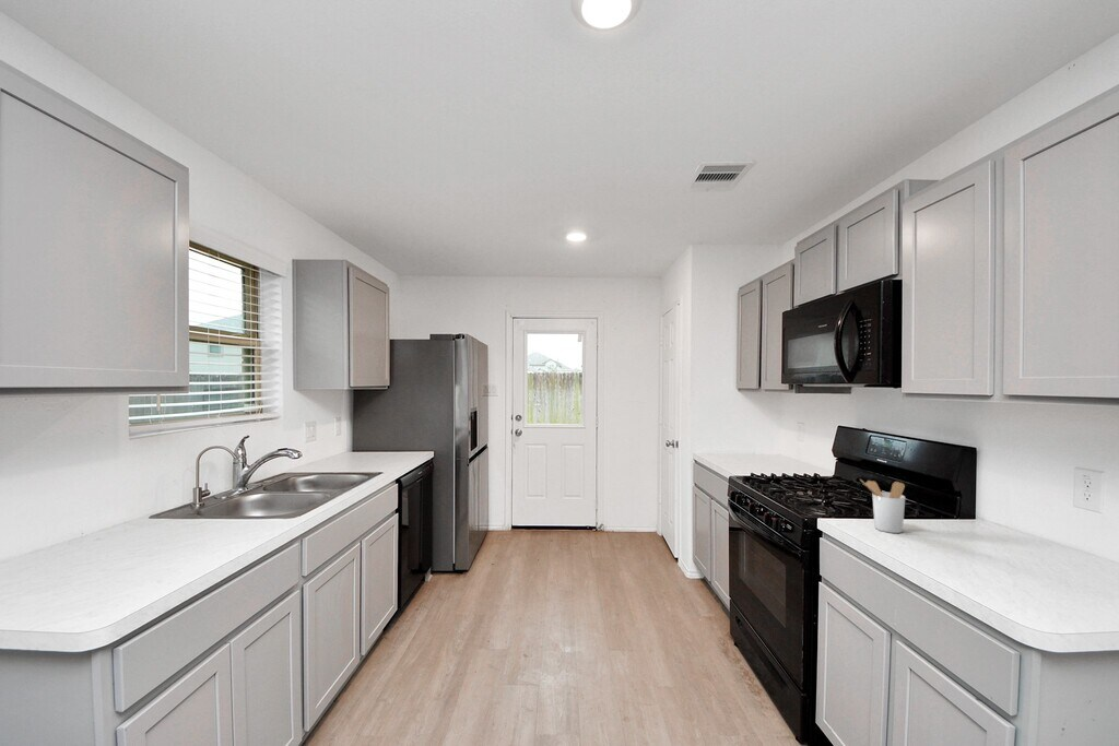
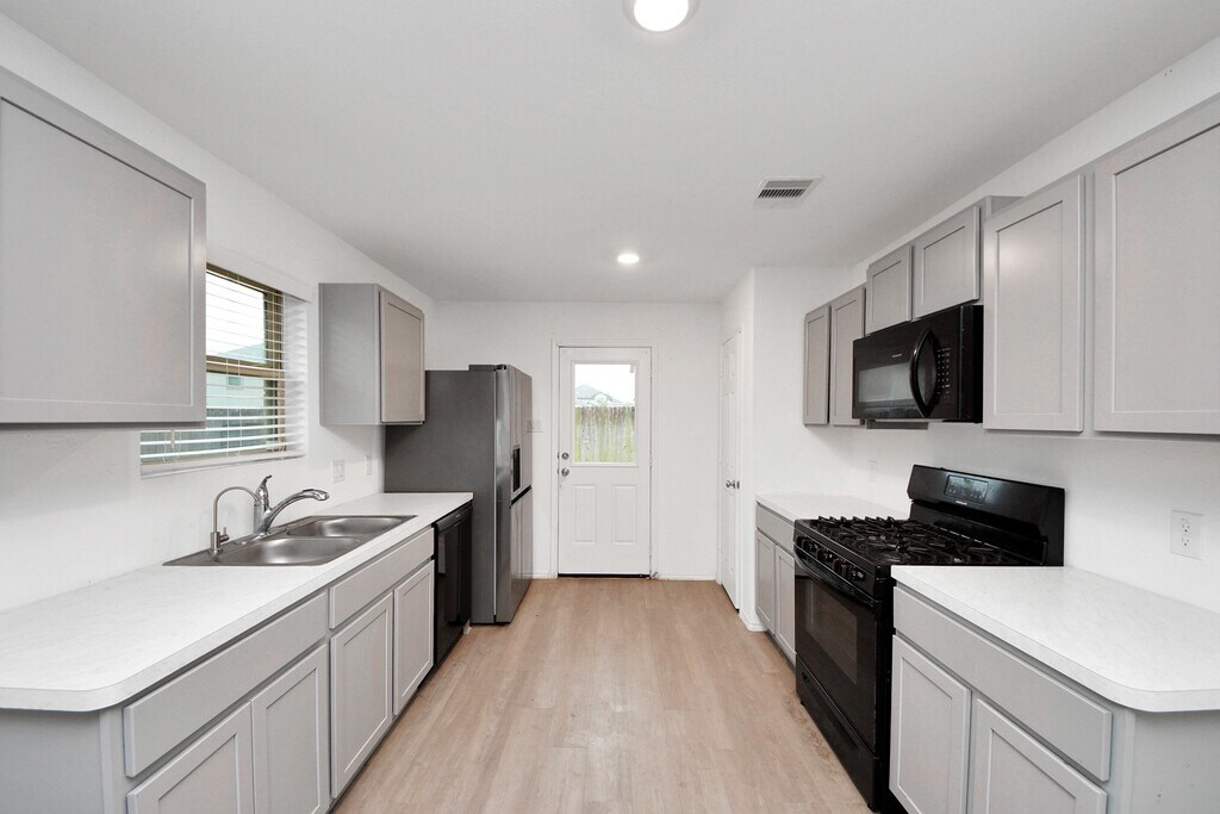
- utensil holder (881, 504)
